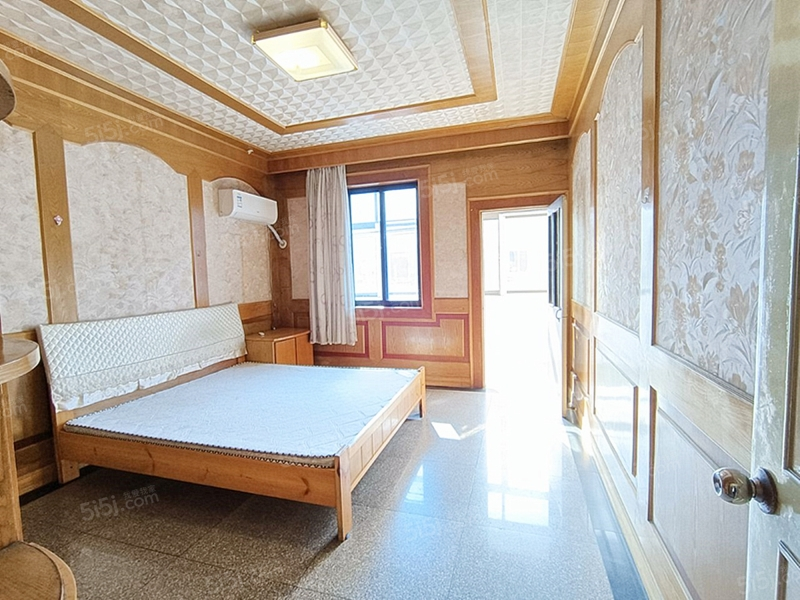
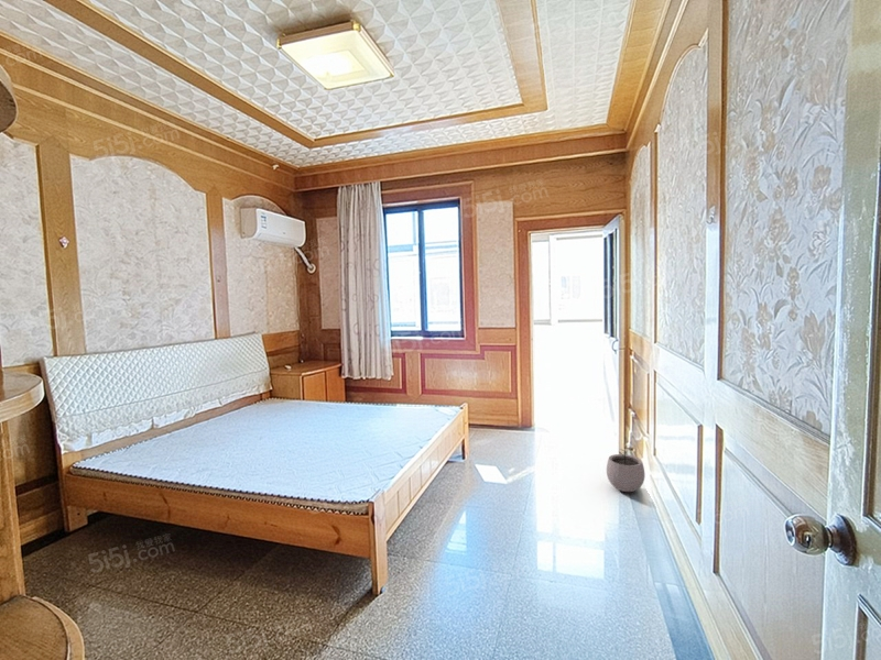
+ plant pot (624, 468)
